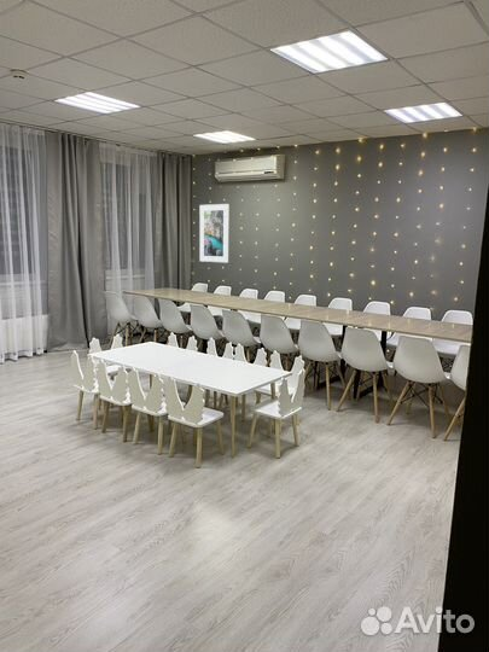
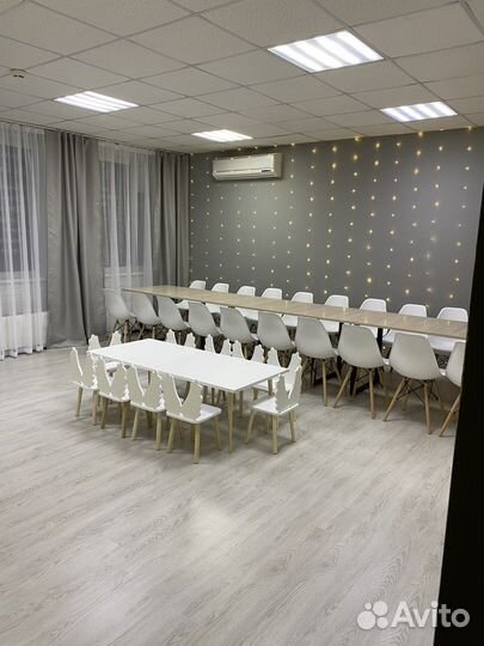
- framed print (214, 233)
